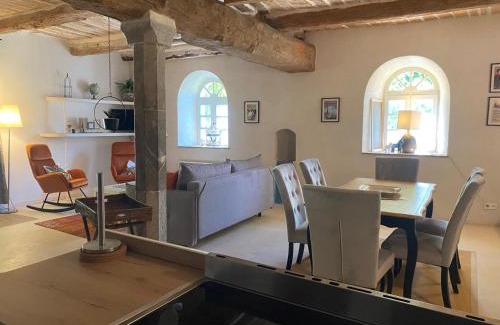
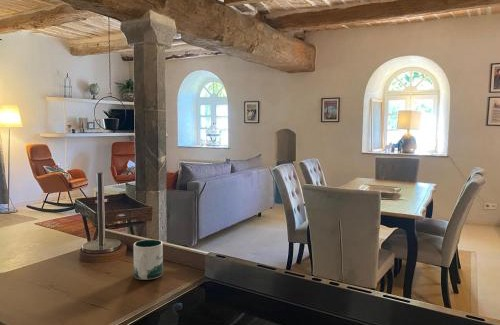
+ mug (146, 261)
